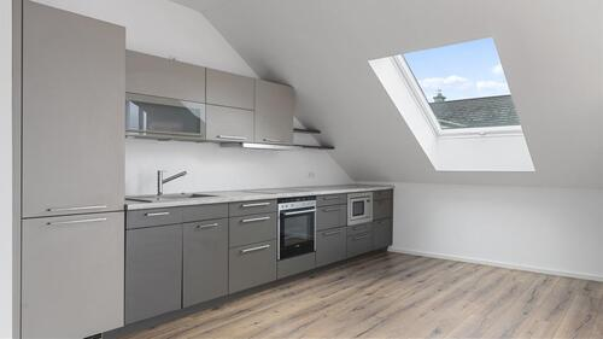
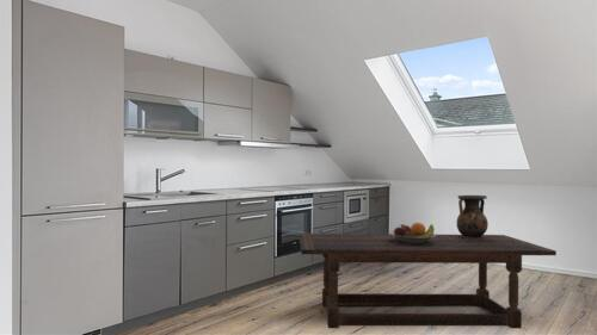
+ vase (472, 216)
+ fruit bowl (412, 231)
+ dining table (413, 261)
